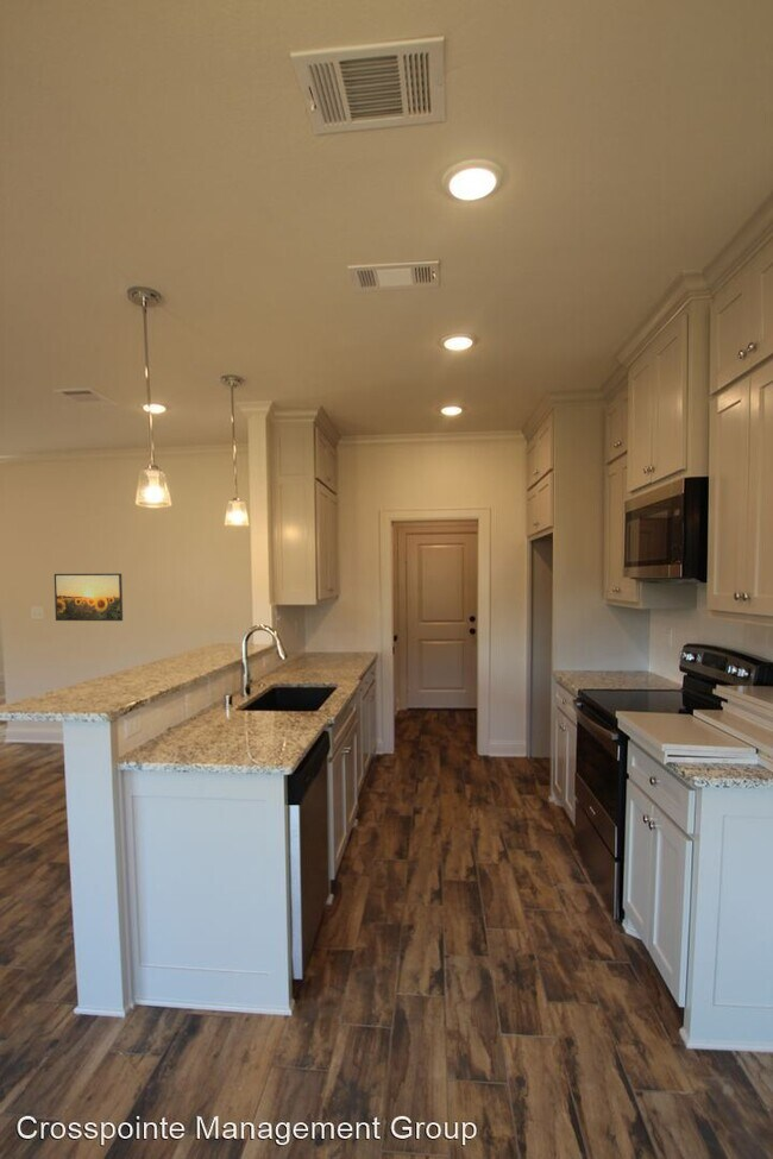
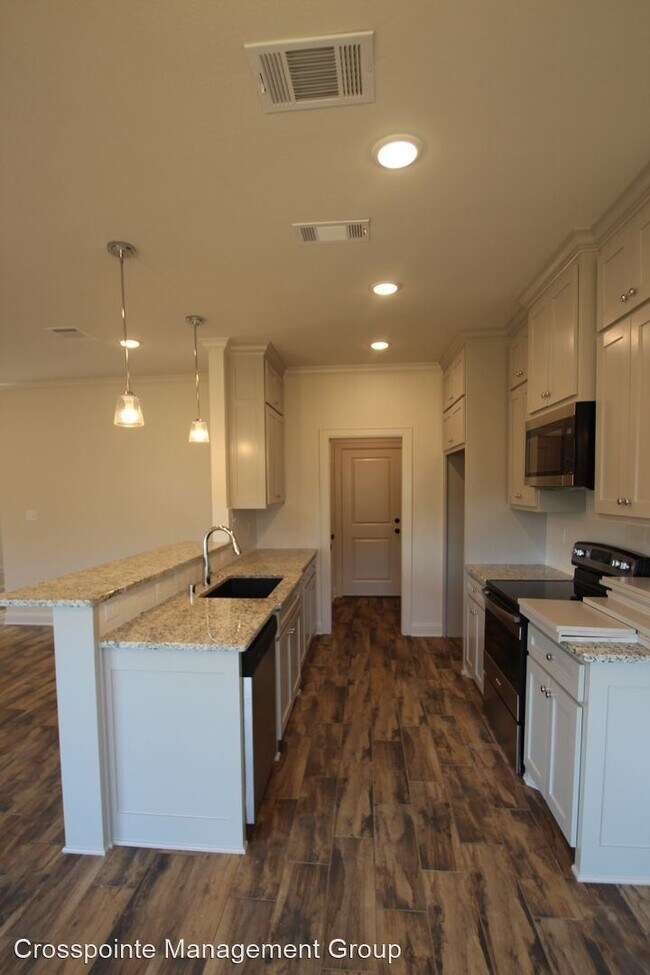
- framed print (88, 597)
